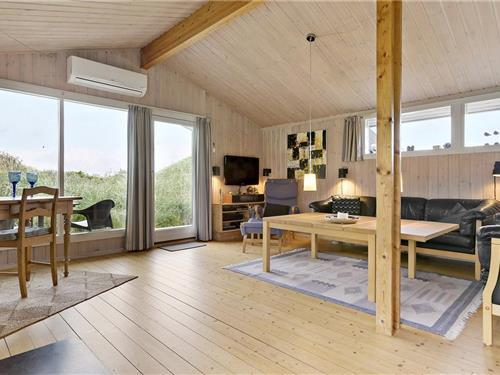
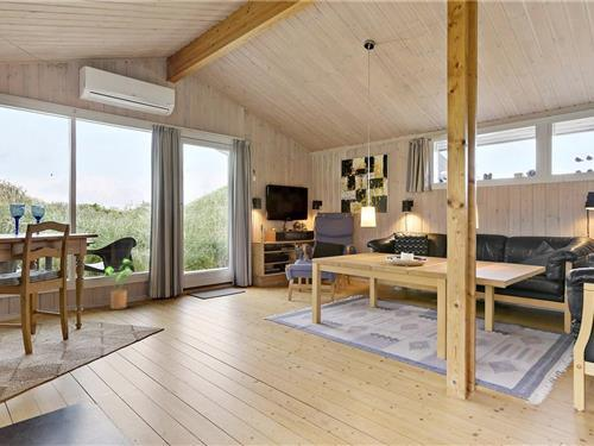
+ house plant (120, 283)
